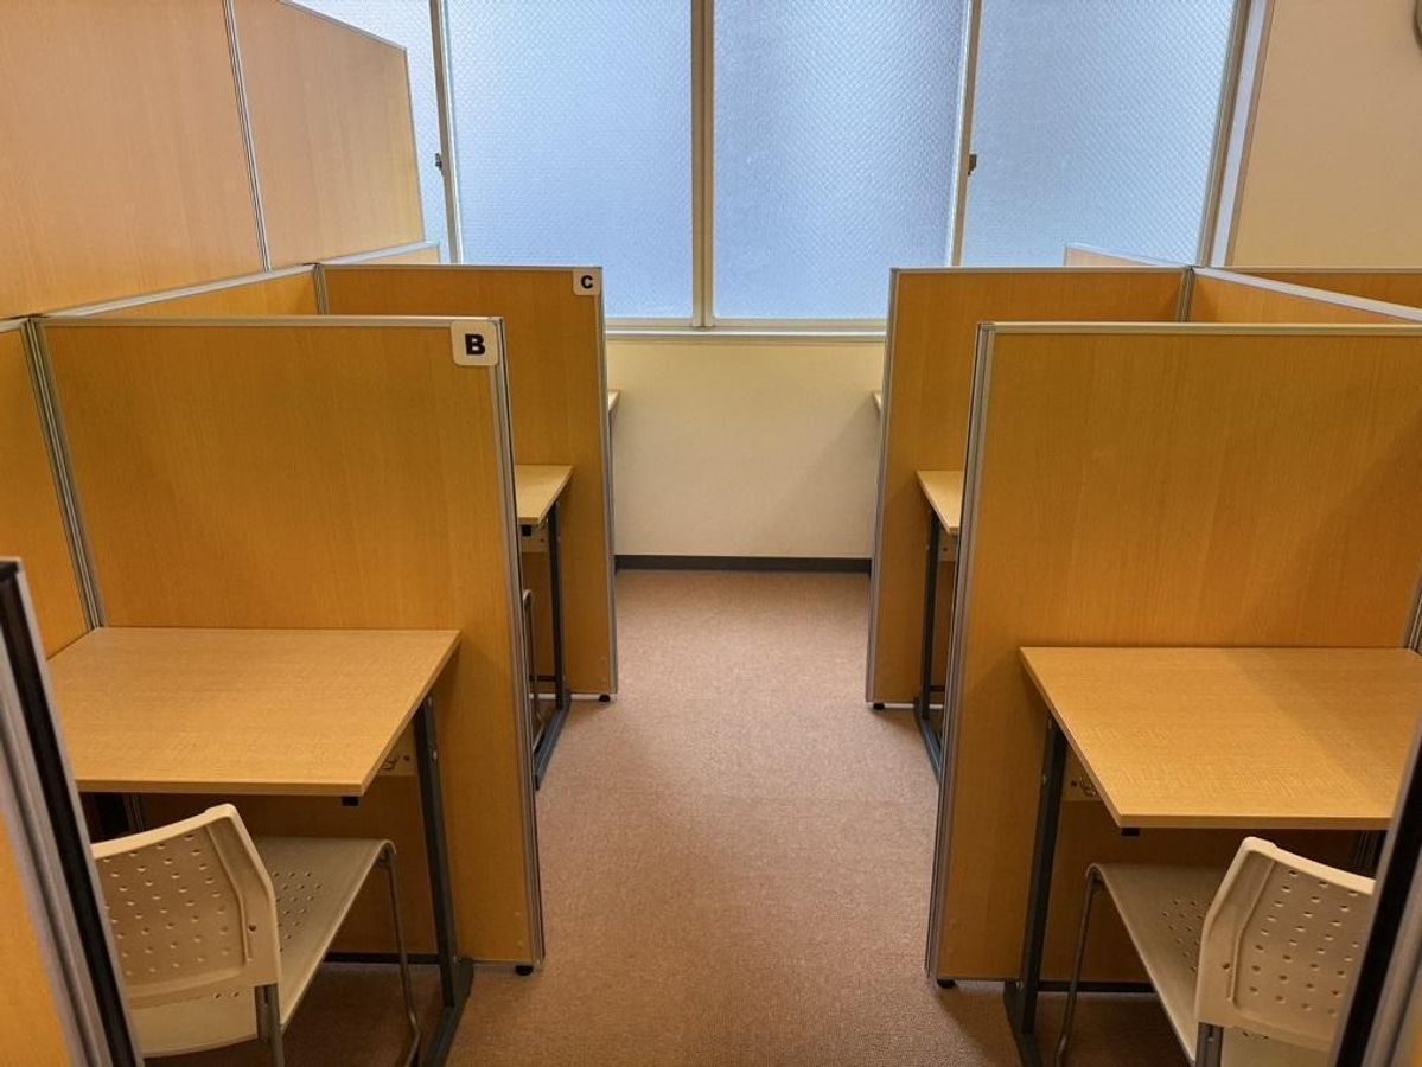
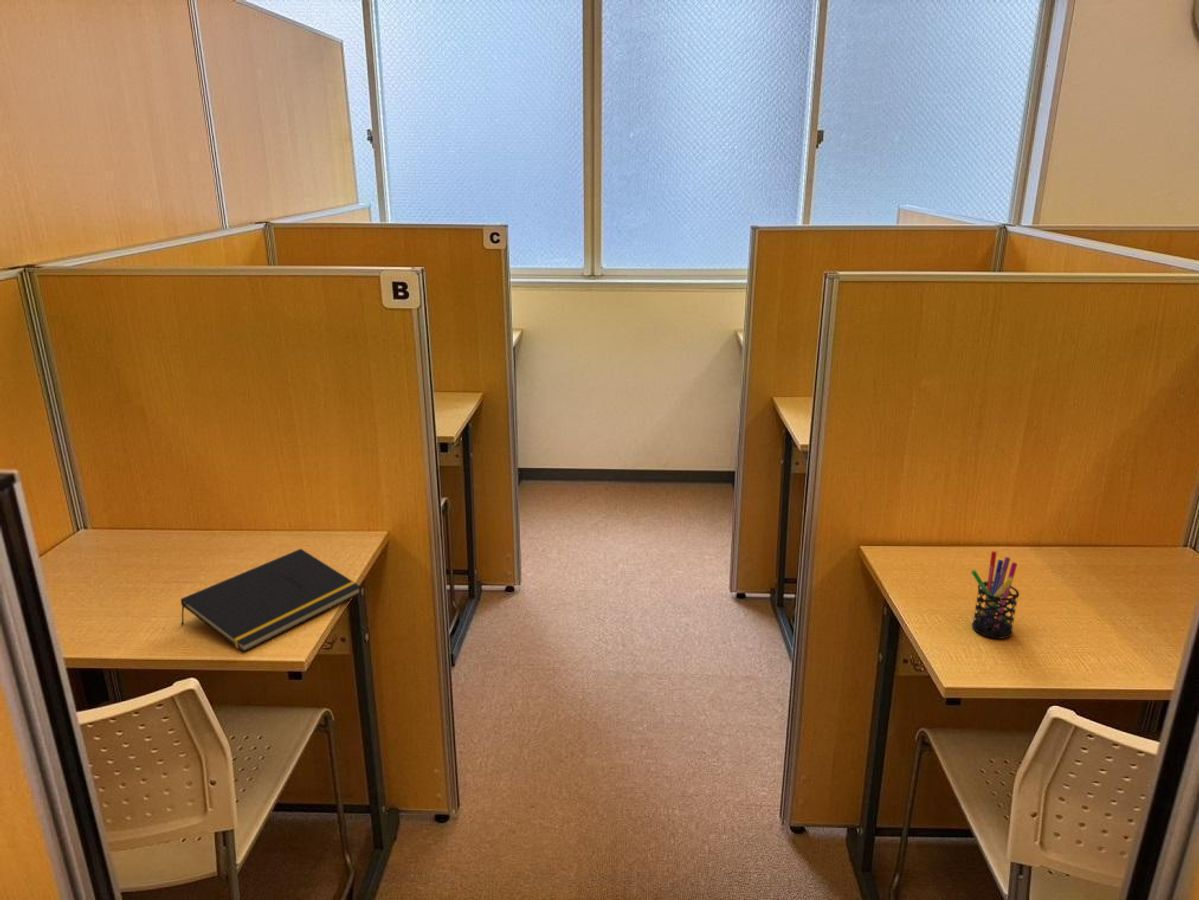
+ notepad (274, 595)
+ pen holder (992, 593)
